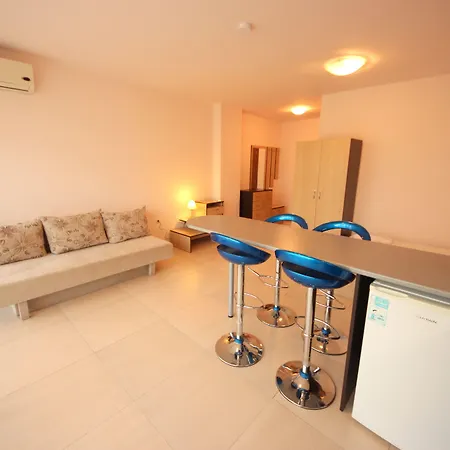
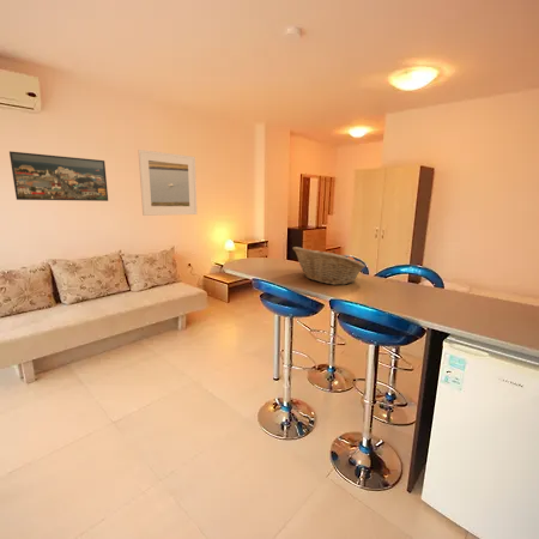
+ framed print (63, 178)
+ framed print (170, 184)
+ fruit basket (327, 262)
